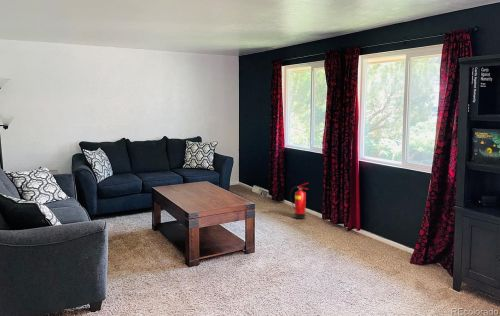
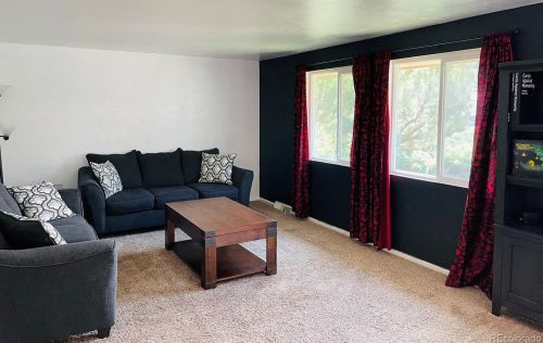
- fire extinguisher (298, 199)
